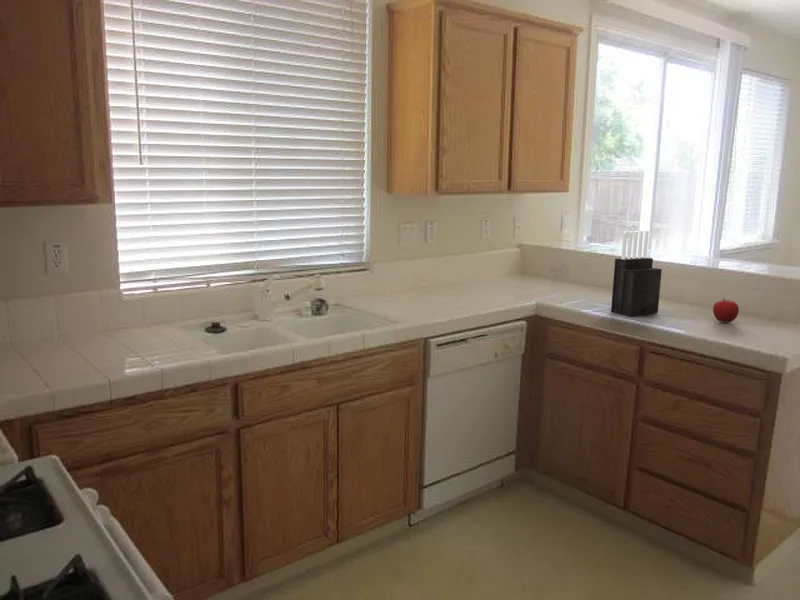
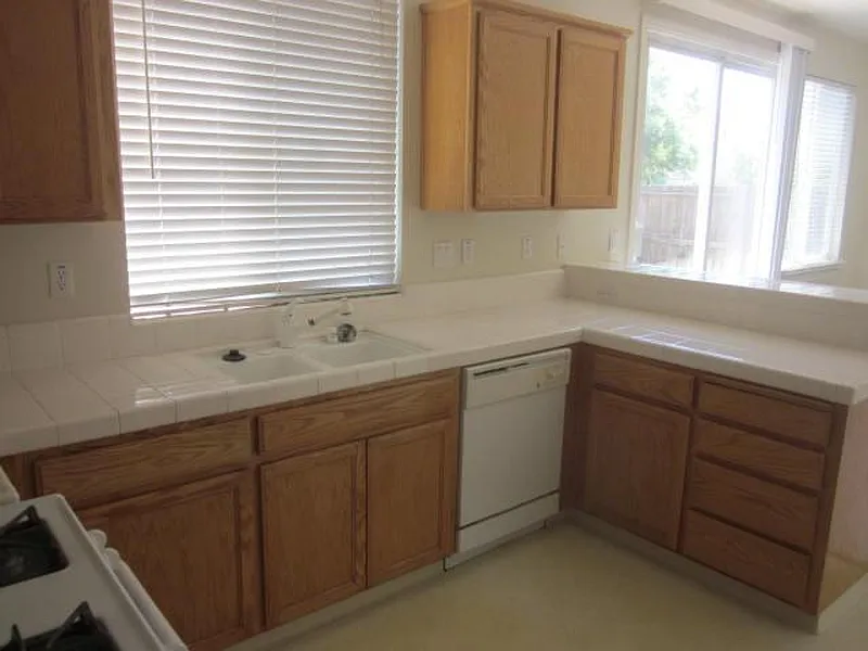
- fruit (725, 310)
- knife block (639, 272)
